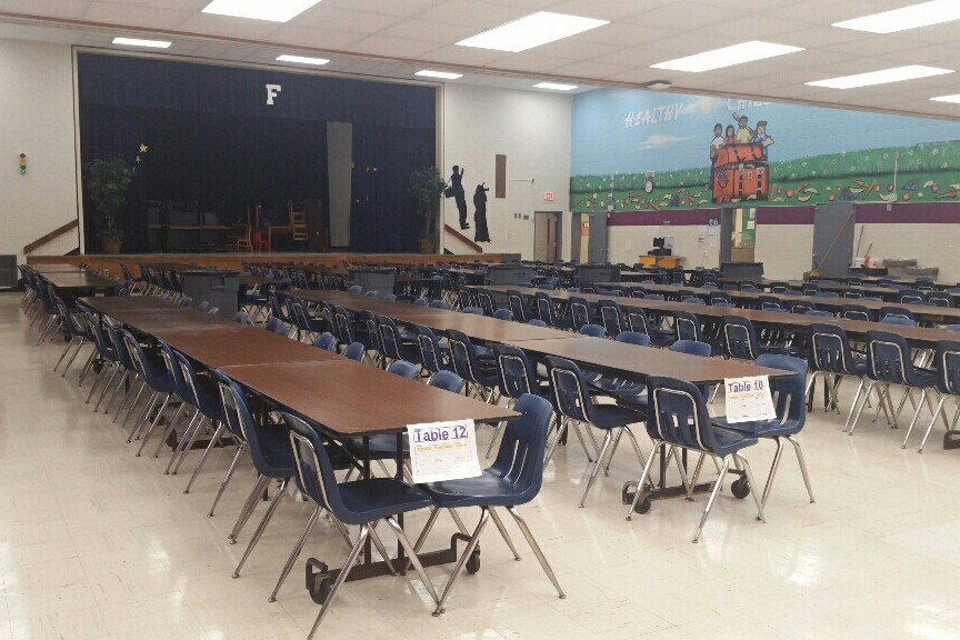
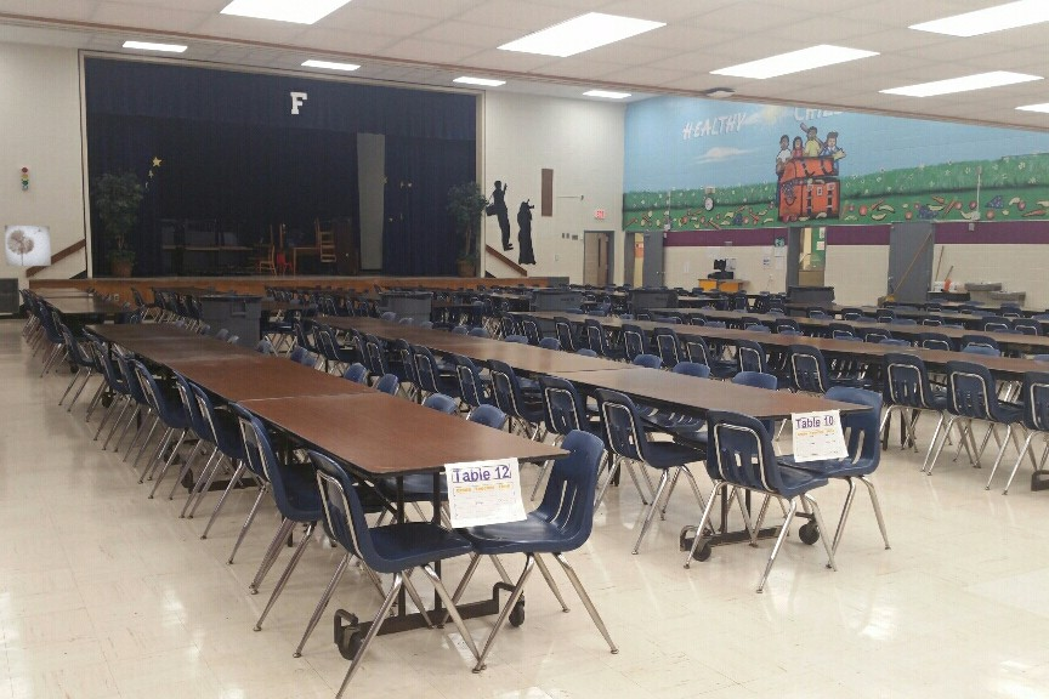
+ wall art (28, 245)
